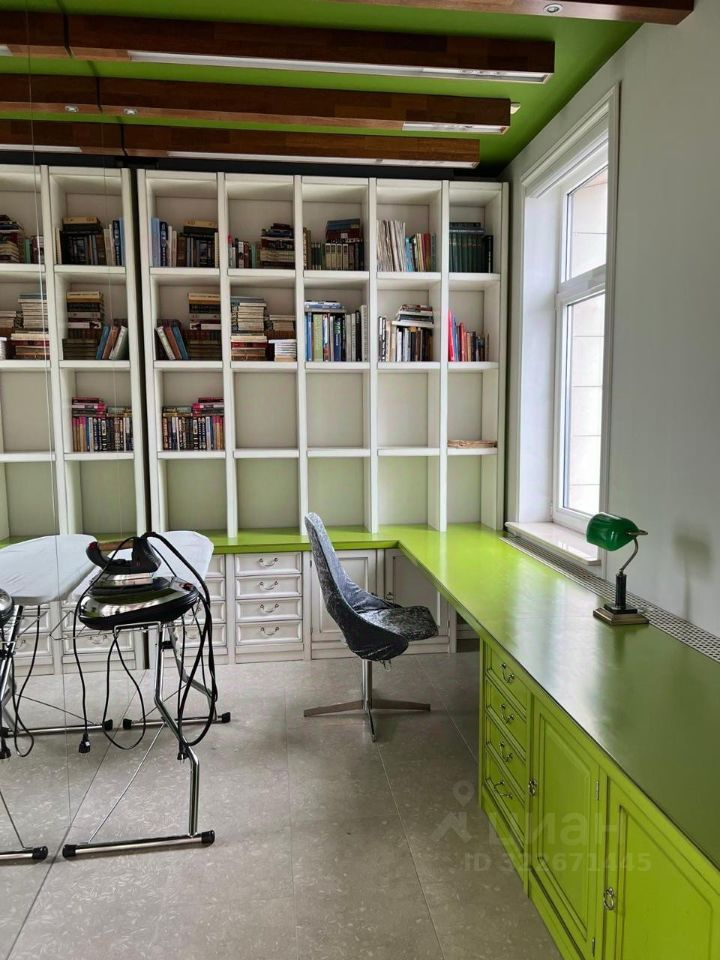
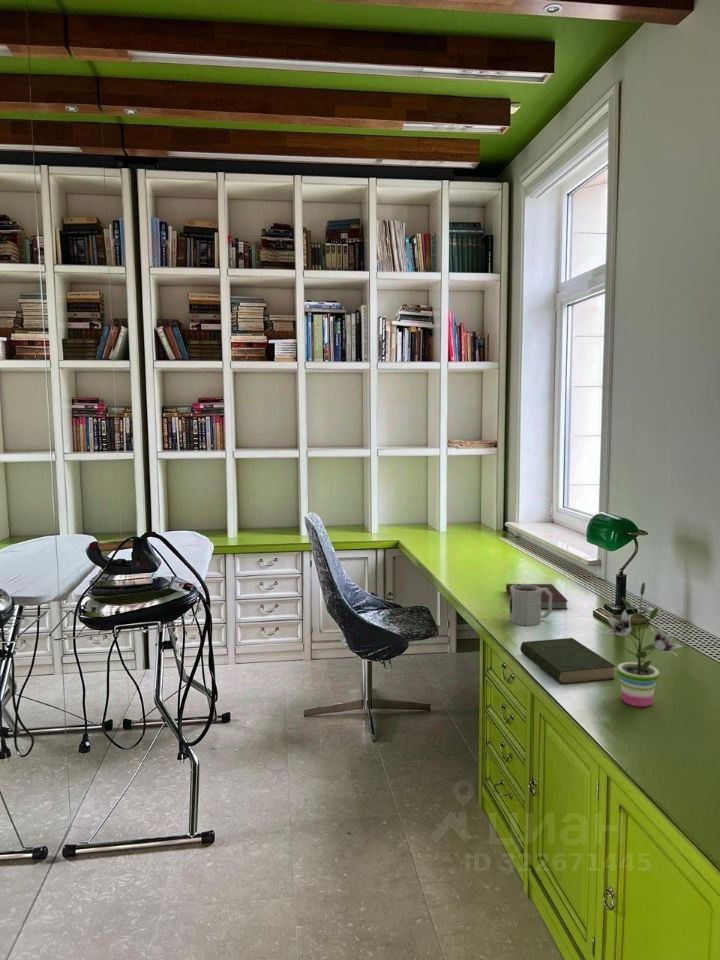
+ notebook (541, 595)
+ book (565, 659)
+ potted plant (640, 647)
+ mug (531, 603)
